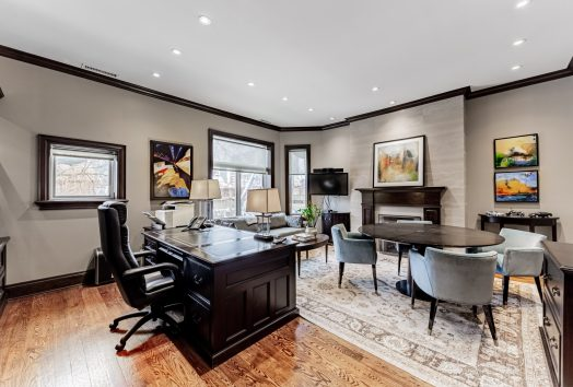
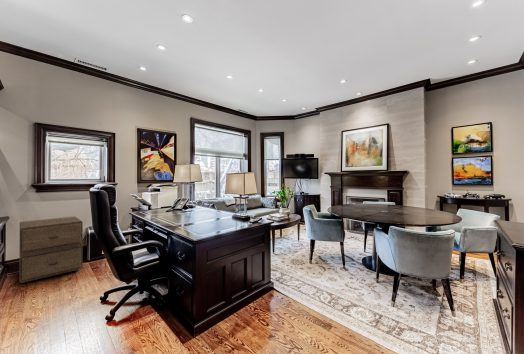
+ filing cabinet (51, 246)
